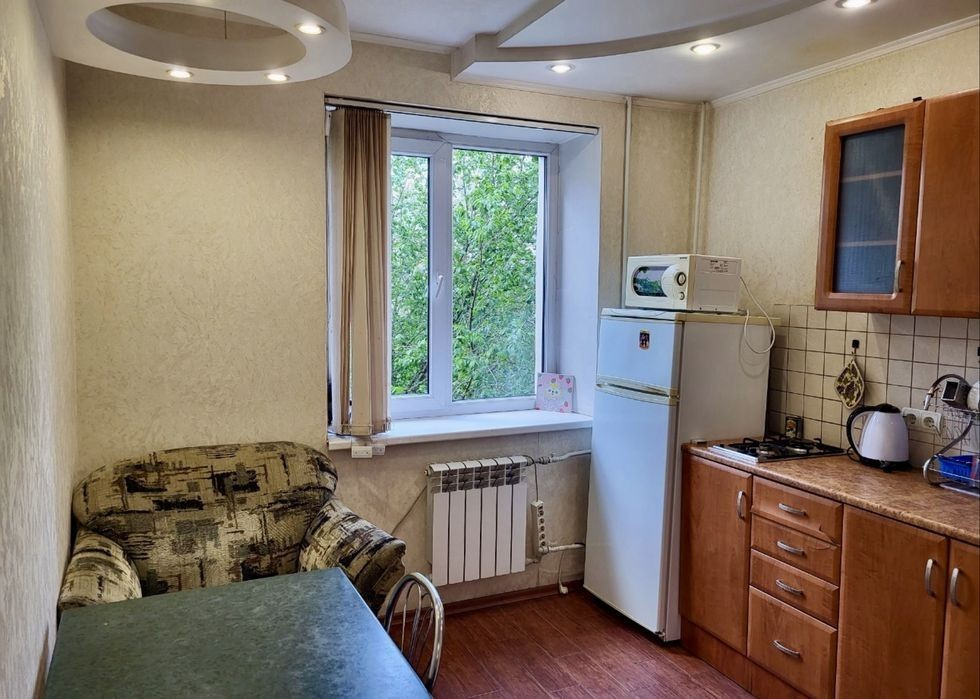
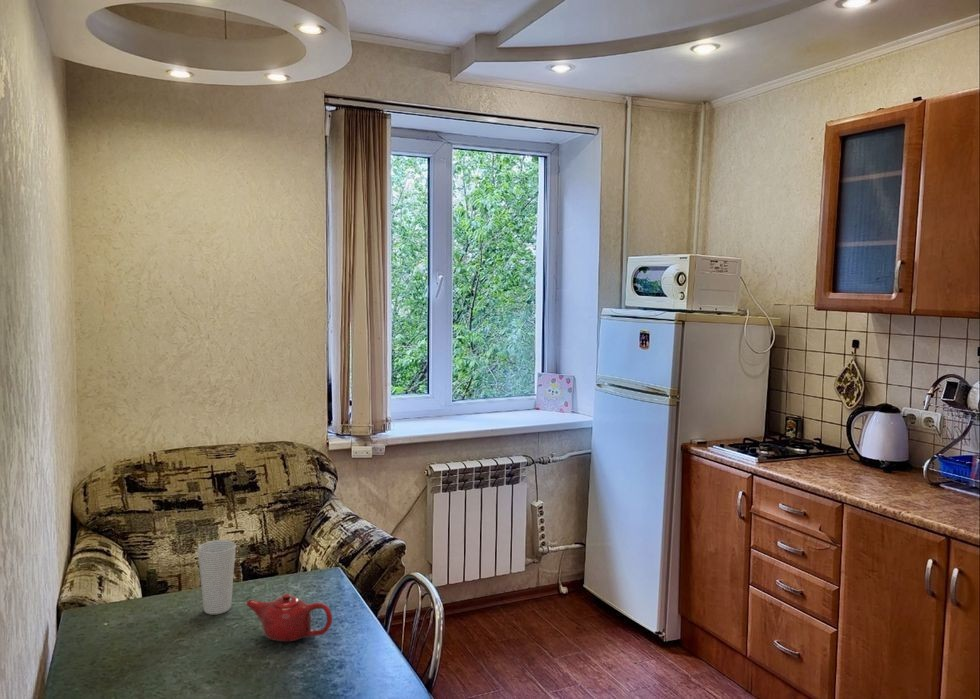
+ cup (217, 577)
+ teapot (288, 615)
